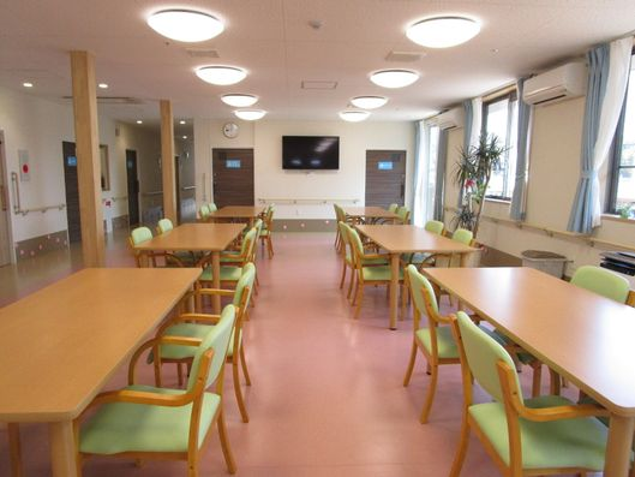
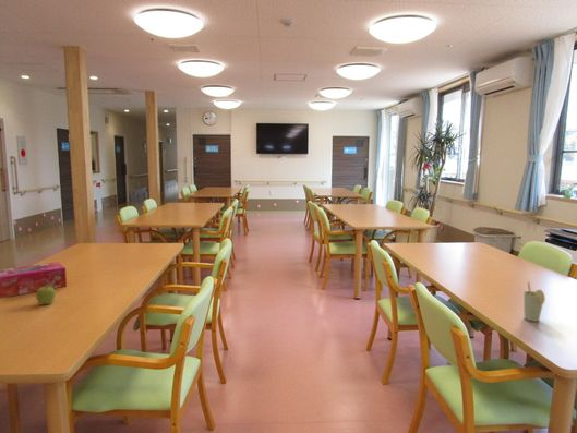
+ fruit (45, 294)
+ tissue box (29, 278)
+ cup (534, 302)
